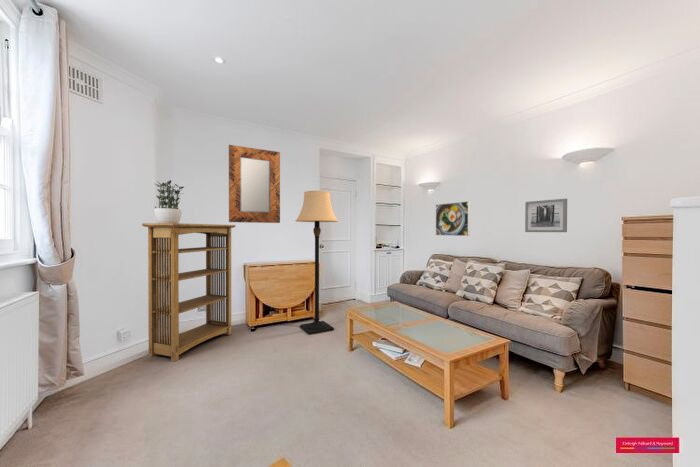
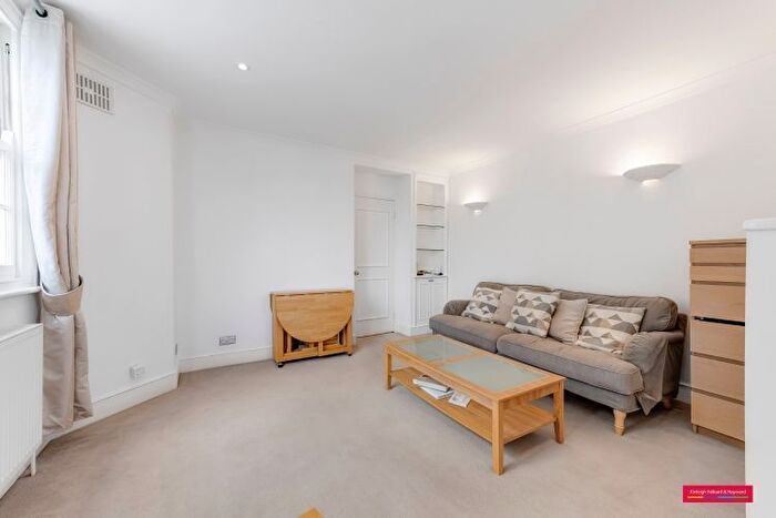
- potted plant (170, 201)
- bookshelf (190, 278)
- lamp (317, 260)
- wall art (545, 216)
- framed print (451, 219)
- home mirror (255, 185)
